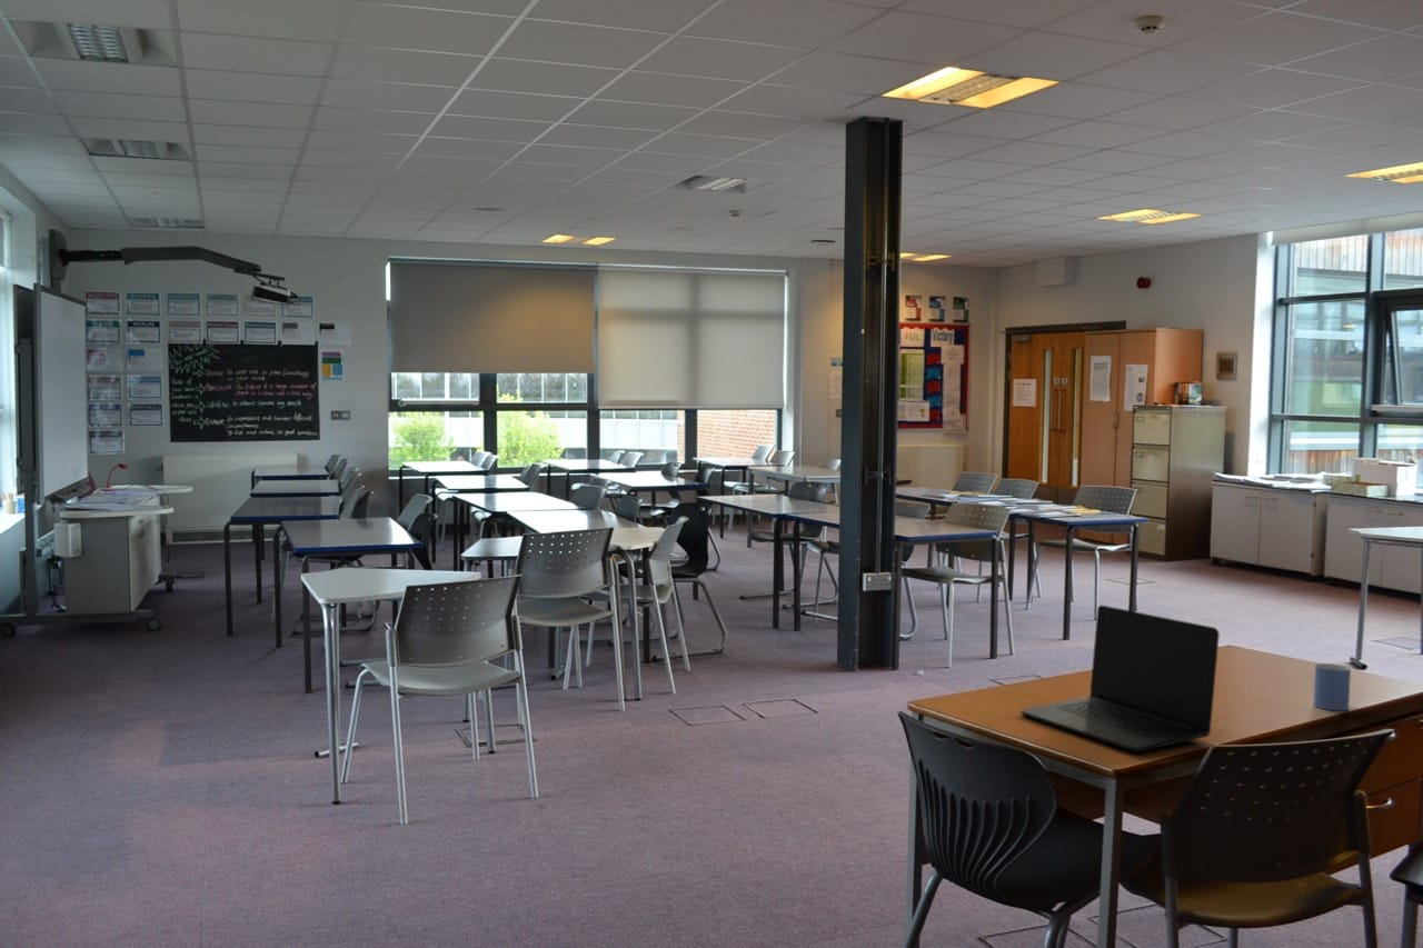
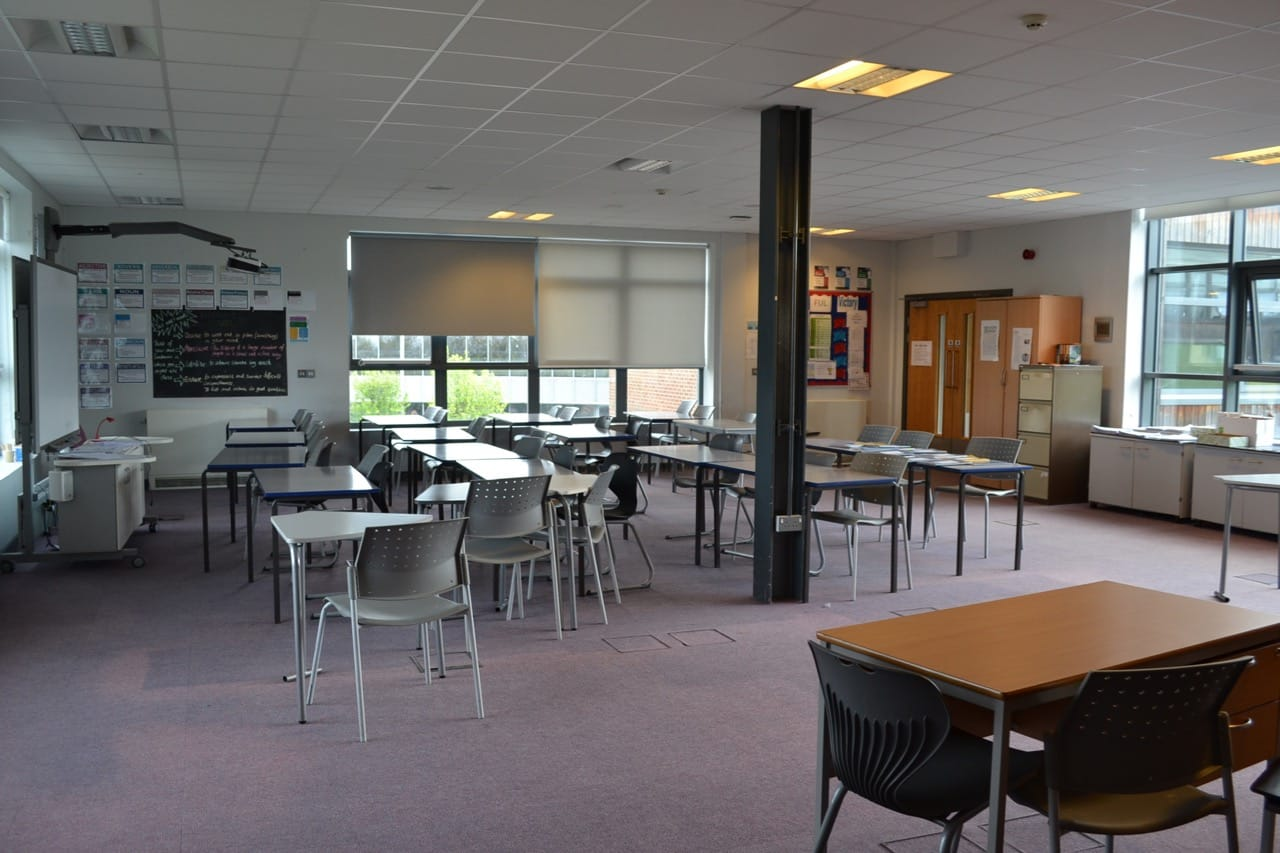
- laptop (1116, 673)
- mug (1335, 685)
